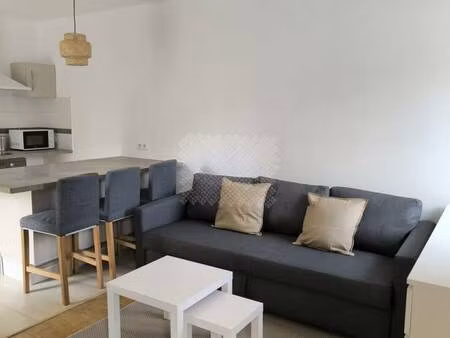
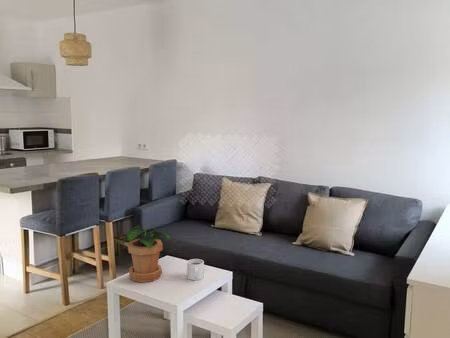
+ mug (196, 269)
+ potted plant (149, 250)
